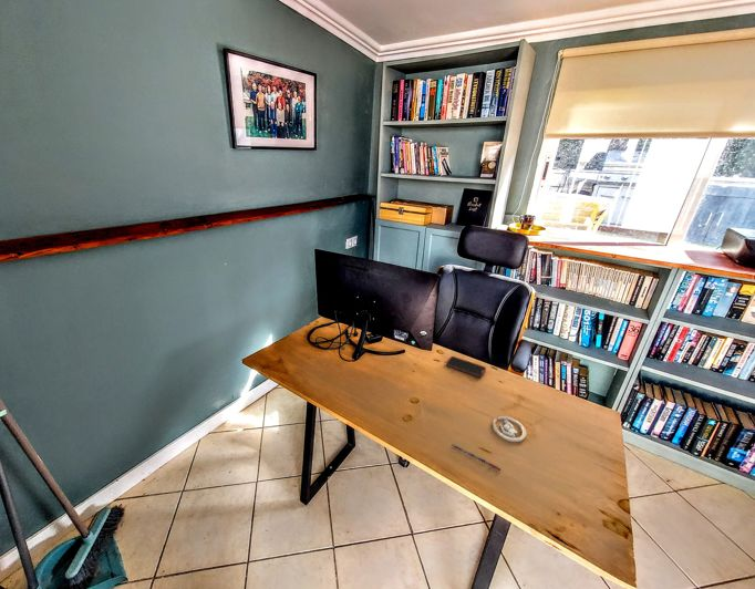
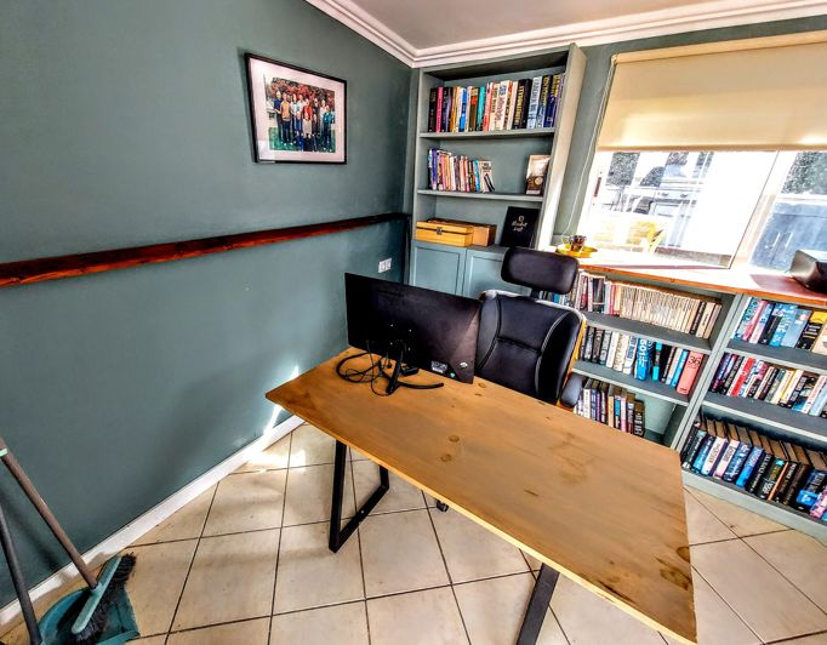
- smartphone (465, 366)
- pen (475, 456)
- coaster (508, 428)
